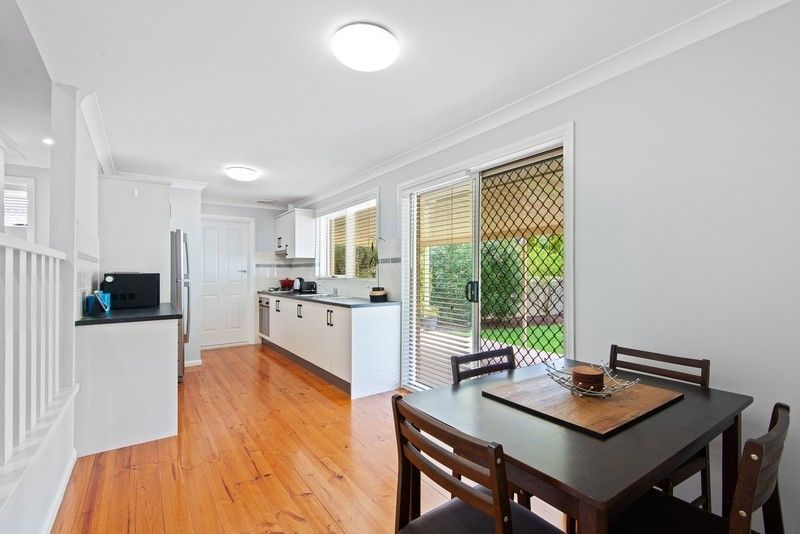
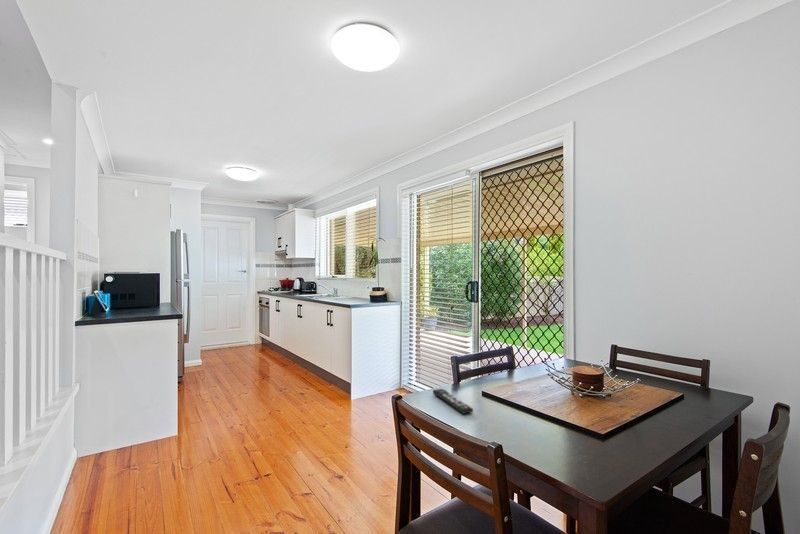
+ remote control (451, 400)
